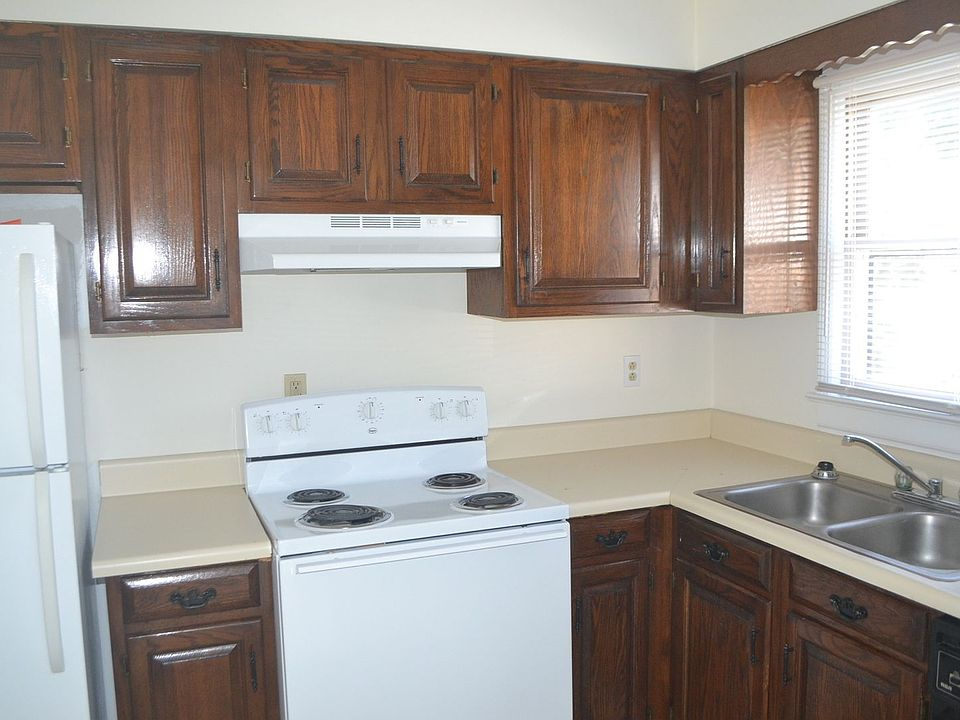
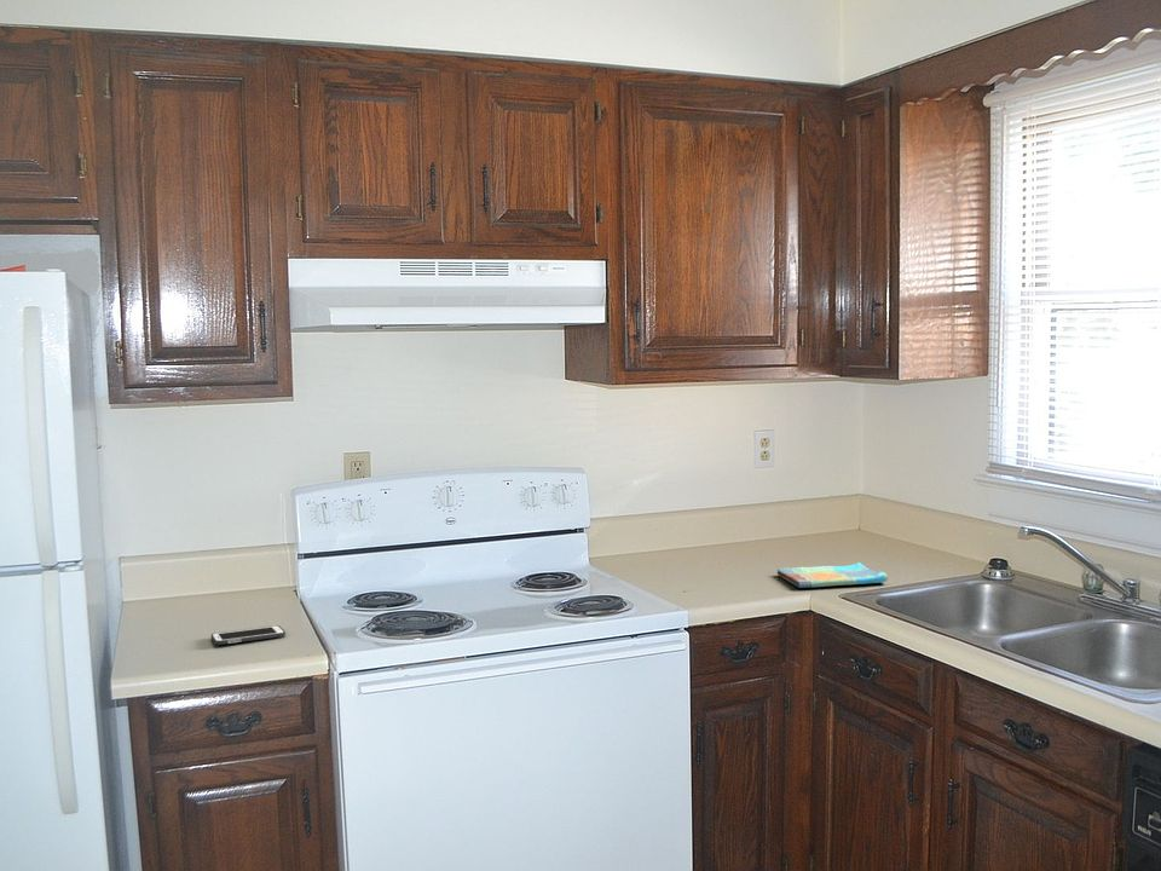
+ cell phone (248, 635)
+ dish towel (831, 575)
